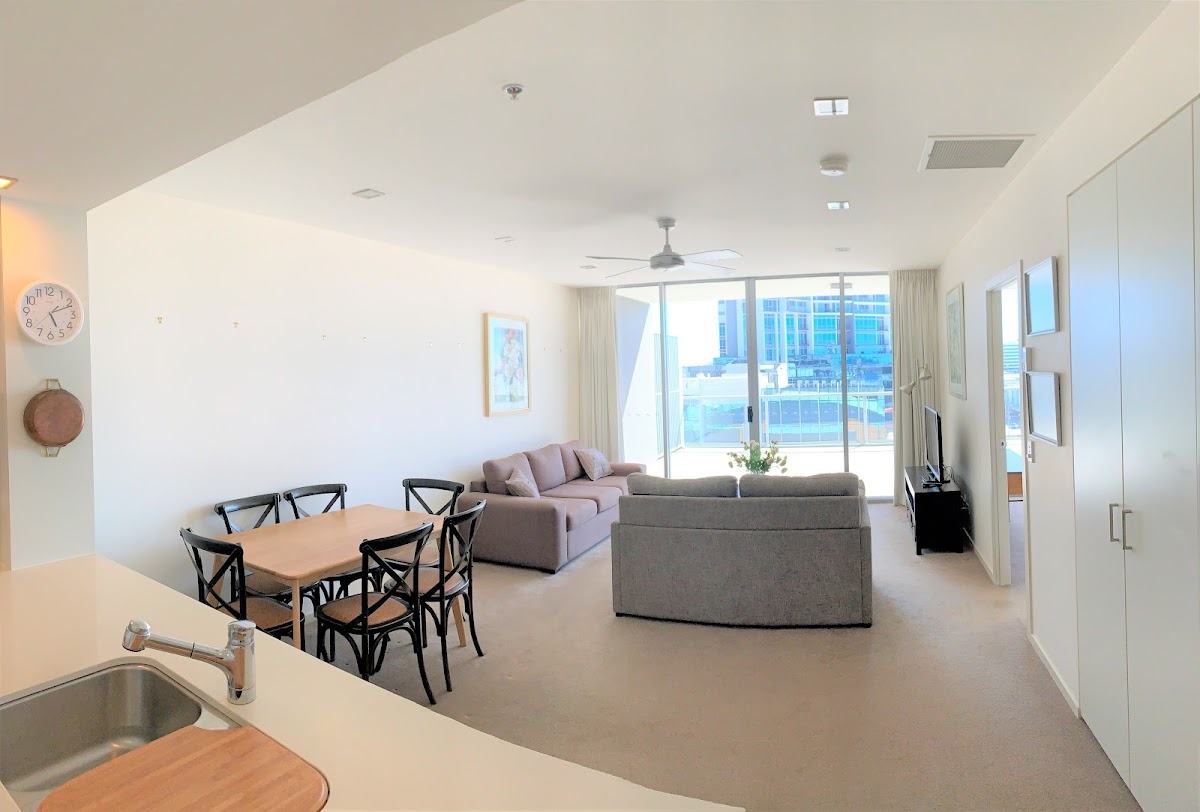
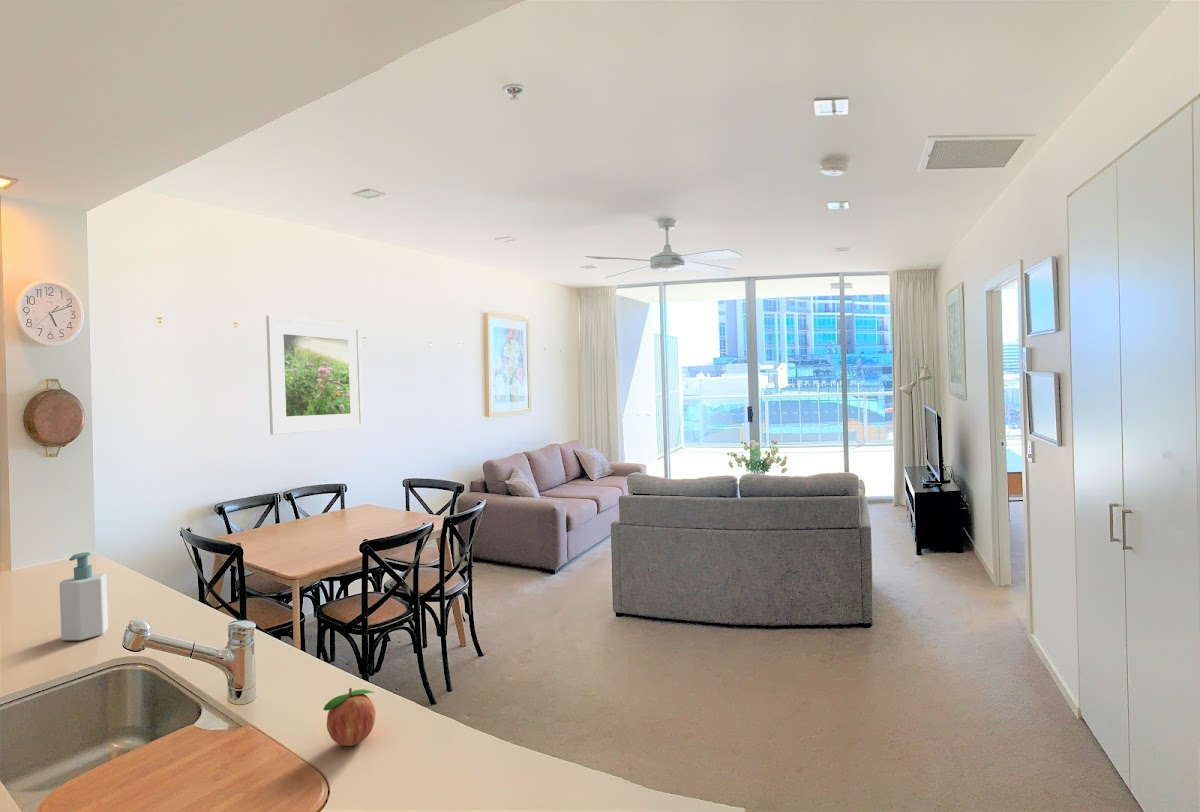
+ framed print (318, 376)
+ fruit (350, 715)
+ soap bottle (83, 594)
